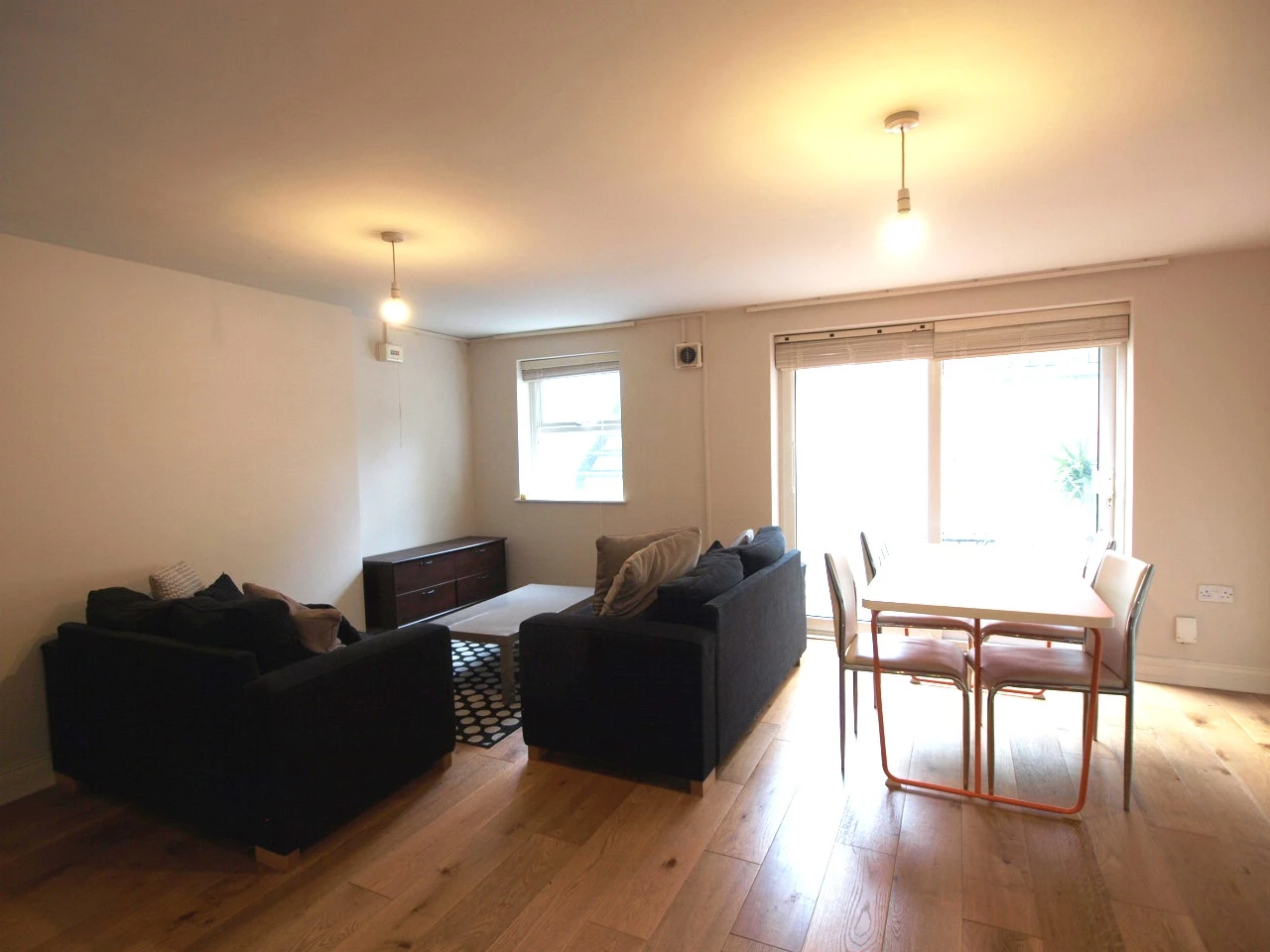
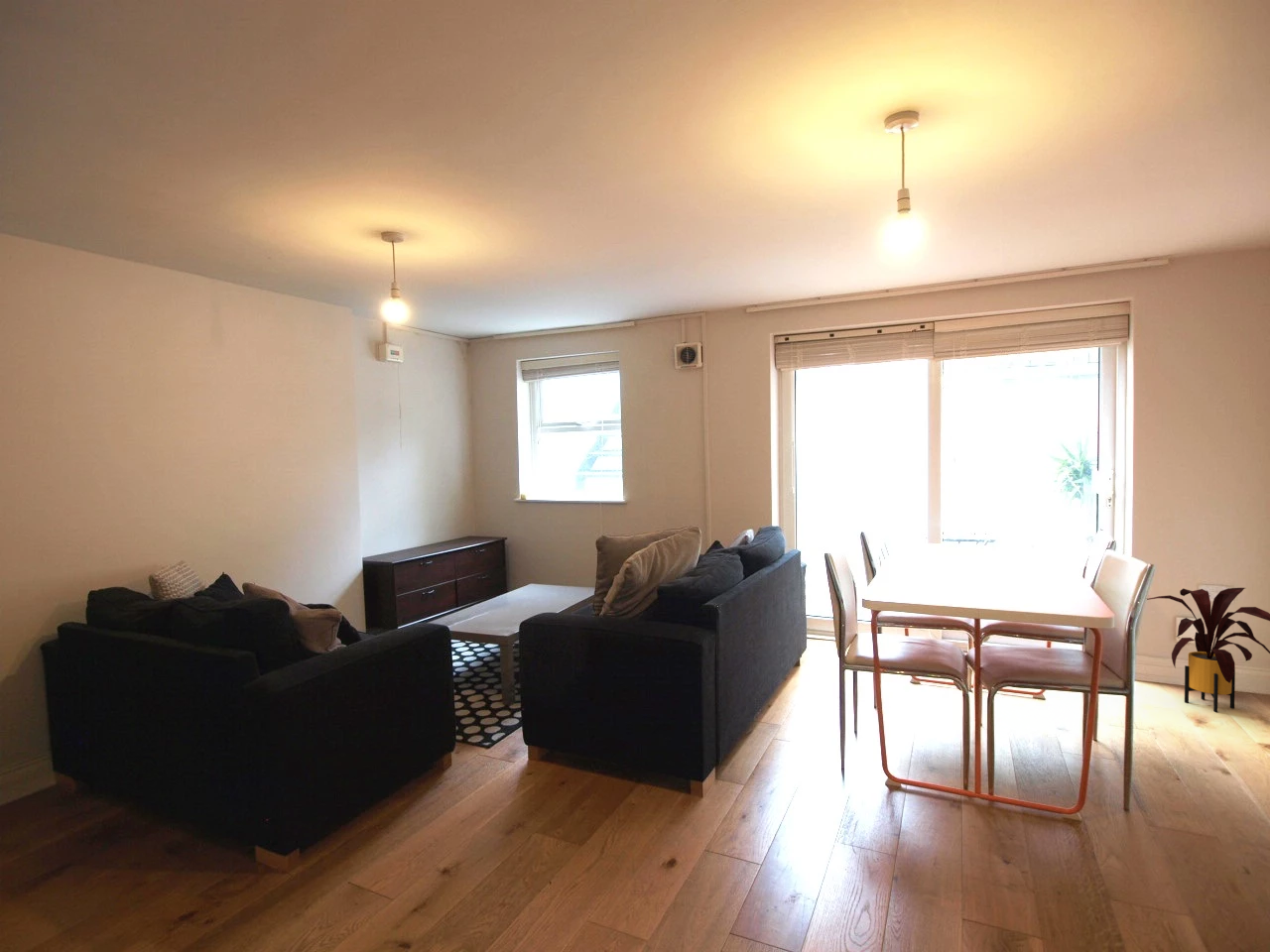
+ house plant (1206, 646)
